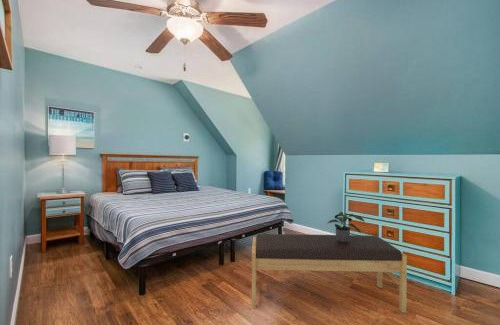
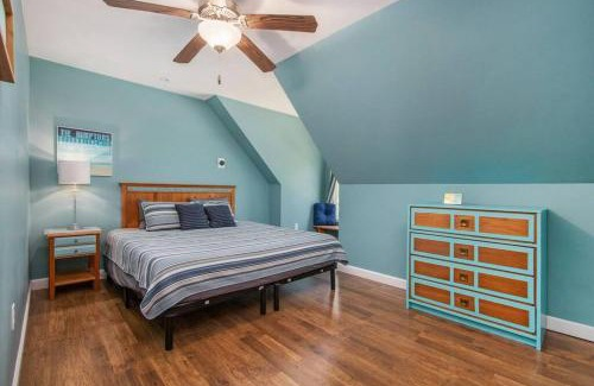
- bench (321, 268)
- potted plant (345, 226)
